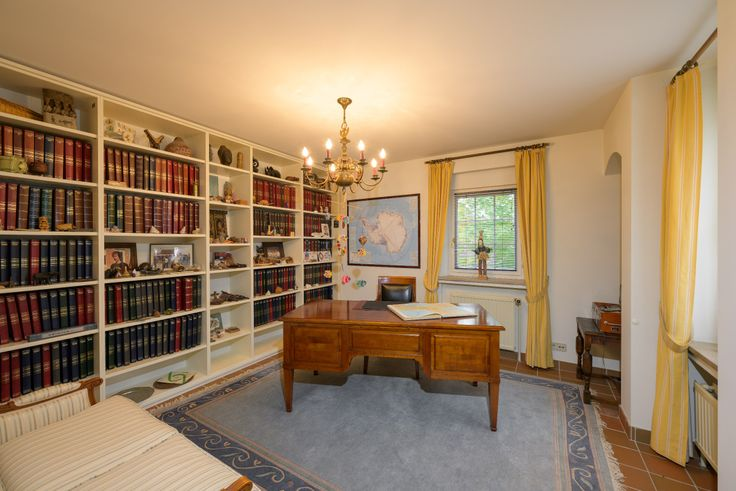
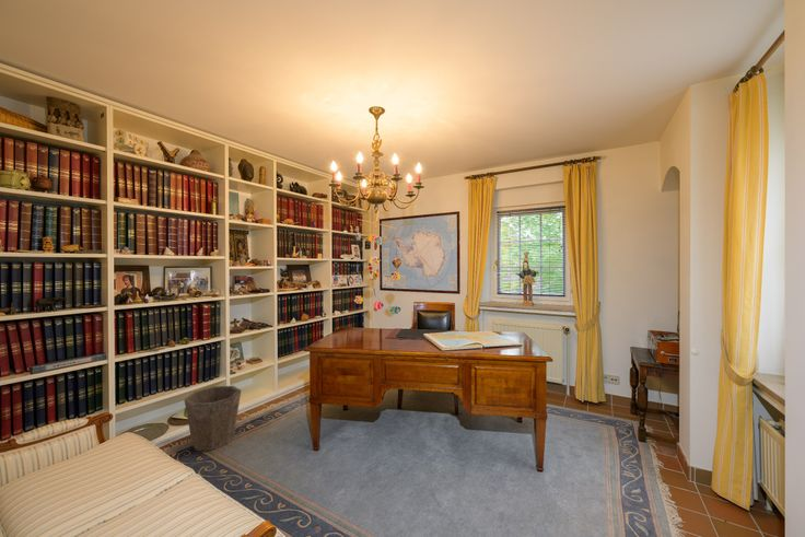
+ waste bin (213, 418)
